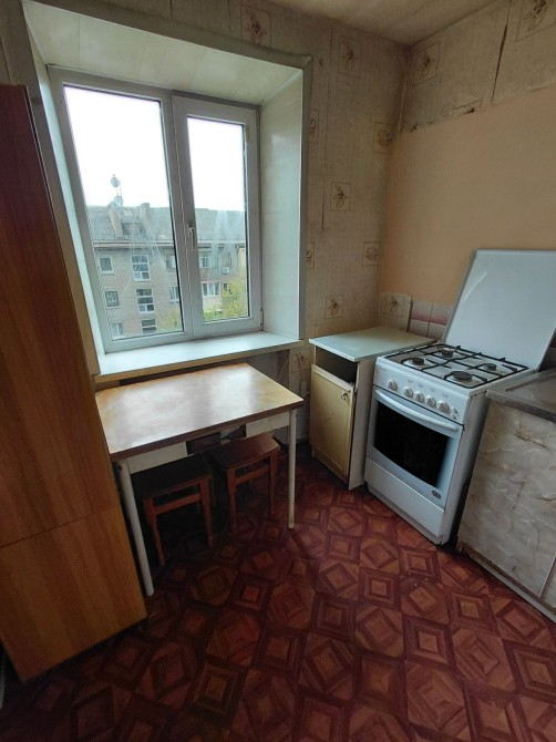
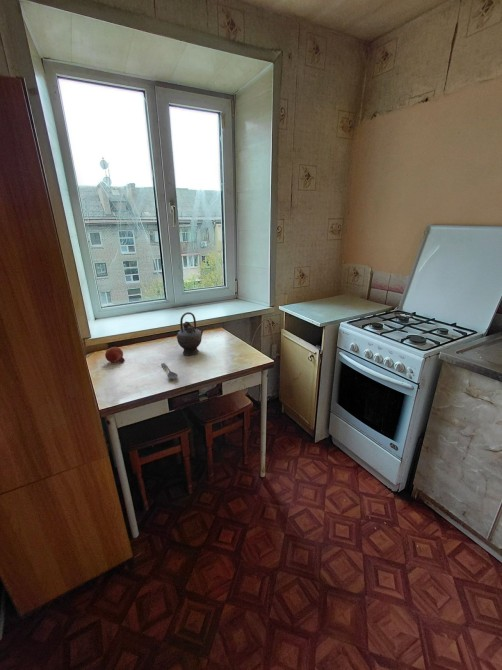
+ soupspoon (168, 369)
+ fruit (115, 354)
+ teapot (191, 332)
